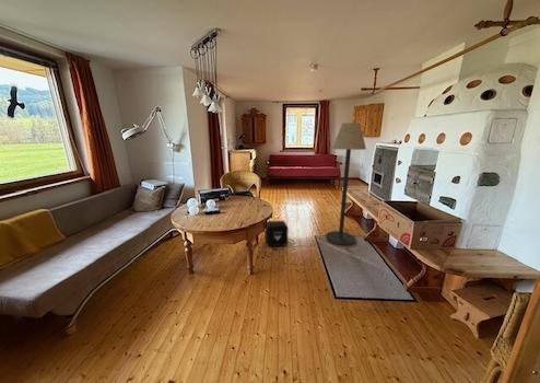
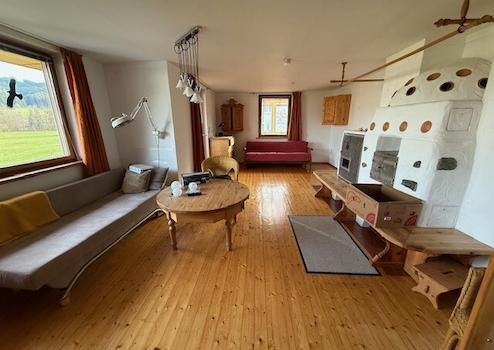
- air purifier (275, 233)
- floor lamp (344, 184)
